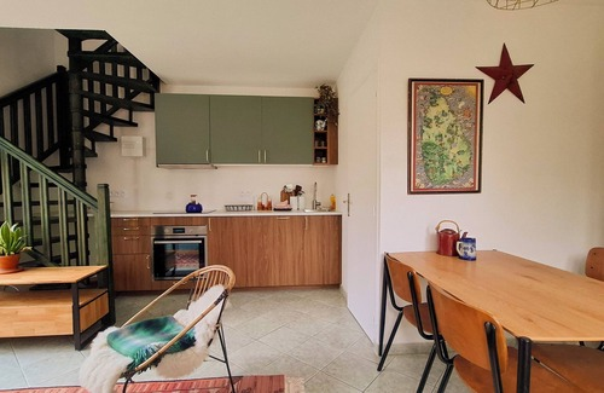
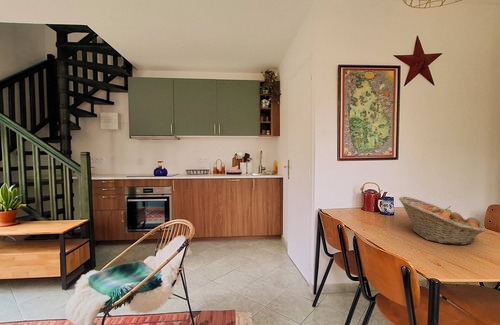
+ fruit basket (436, 217)
